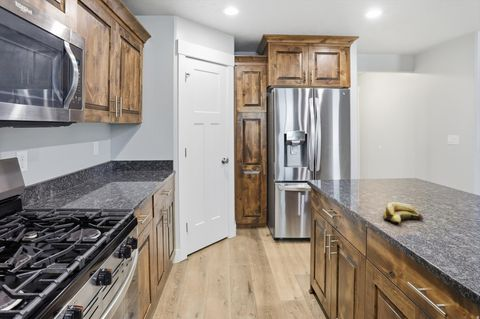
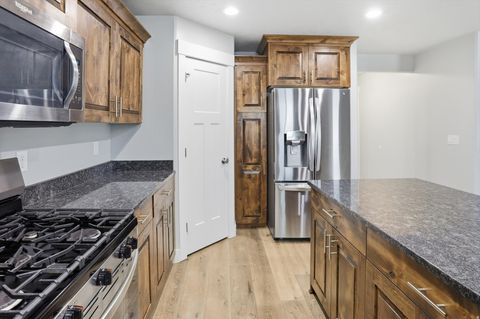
- banana (403, 211)
